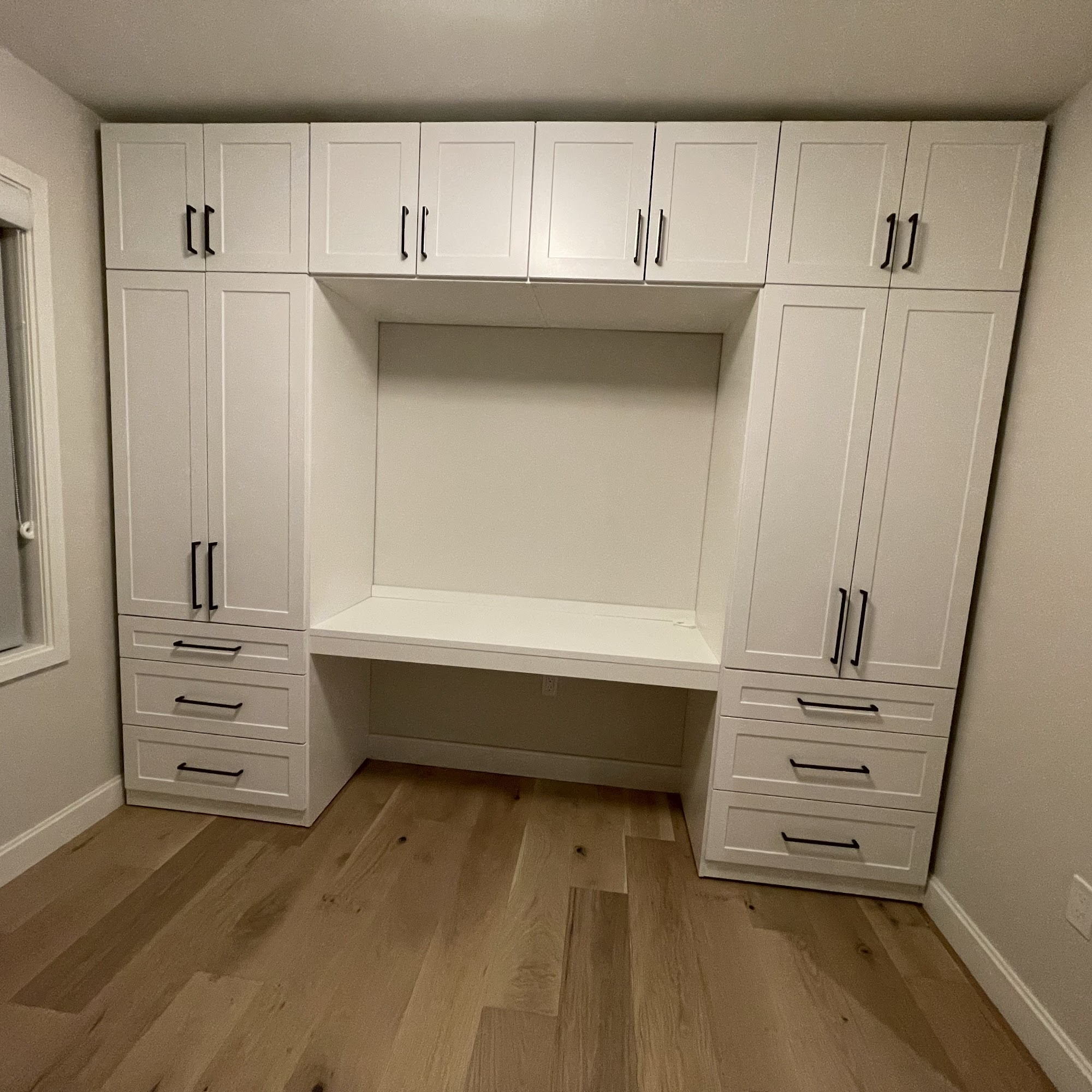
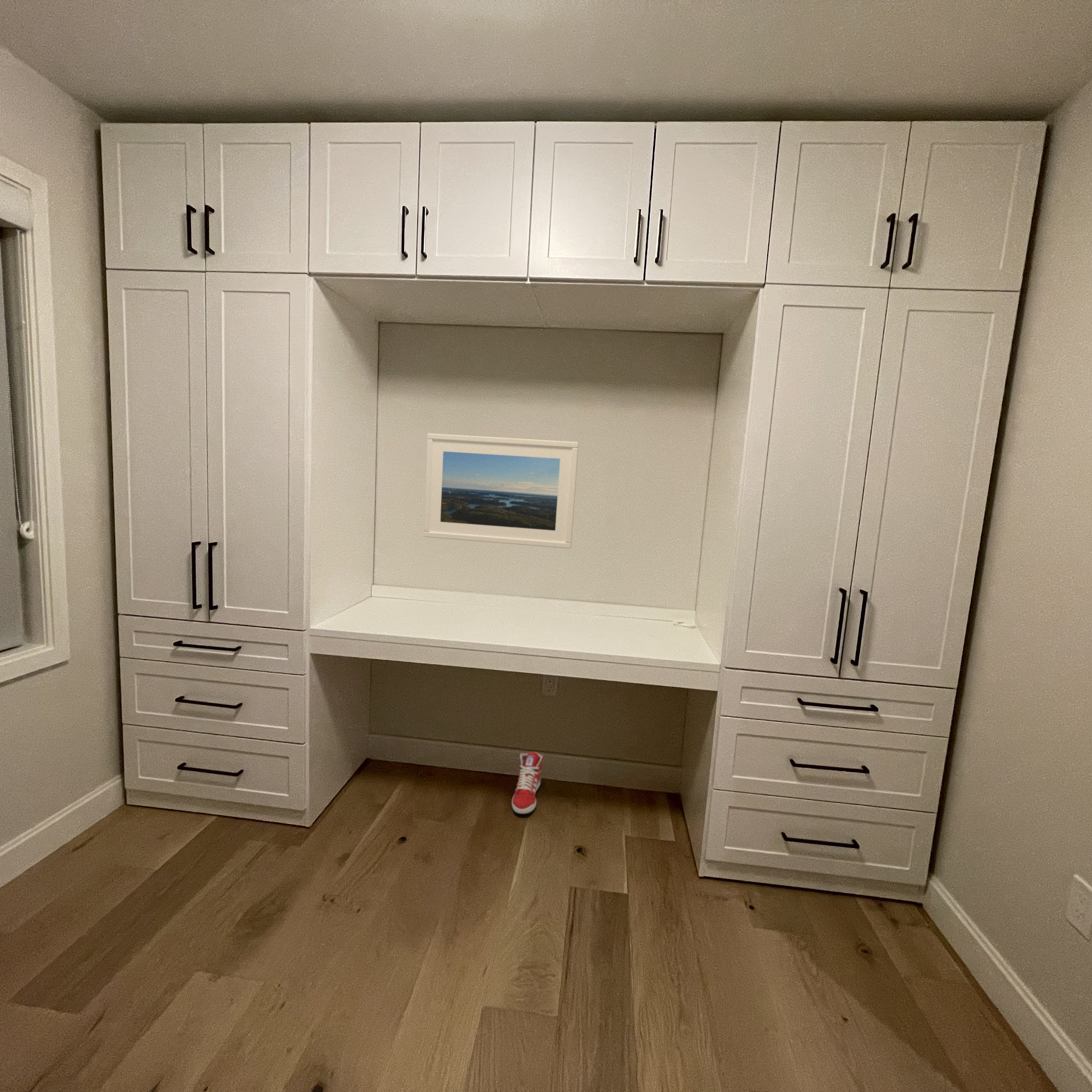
+ sneaker (527, 779)
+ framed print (499, 490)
